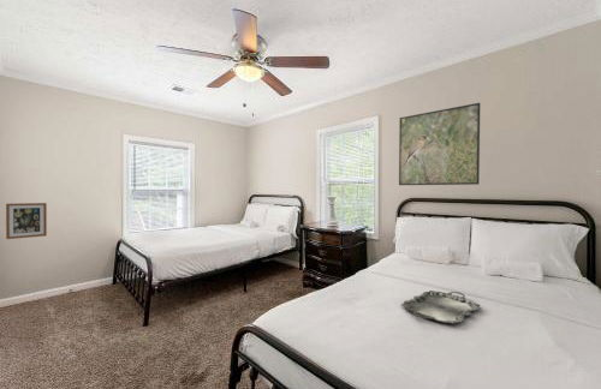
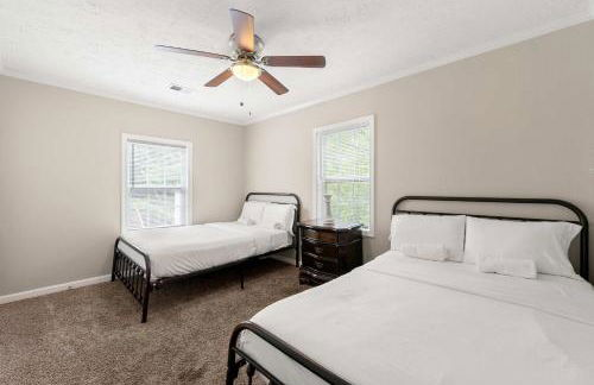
- serving tray (440, 305)
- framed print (435, 148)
- wall art (26, 220)
